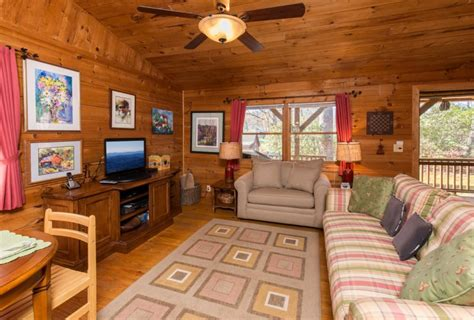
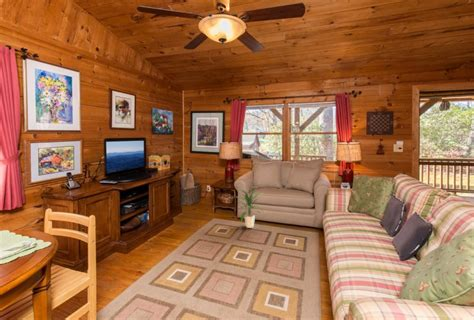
+ indoor plant (248, 206)
